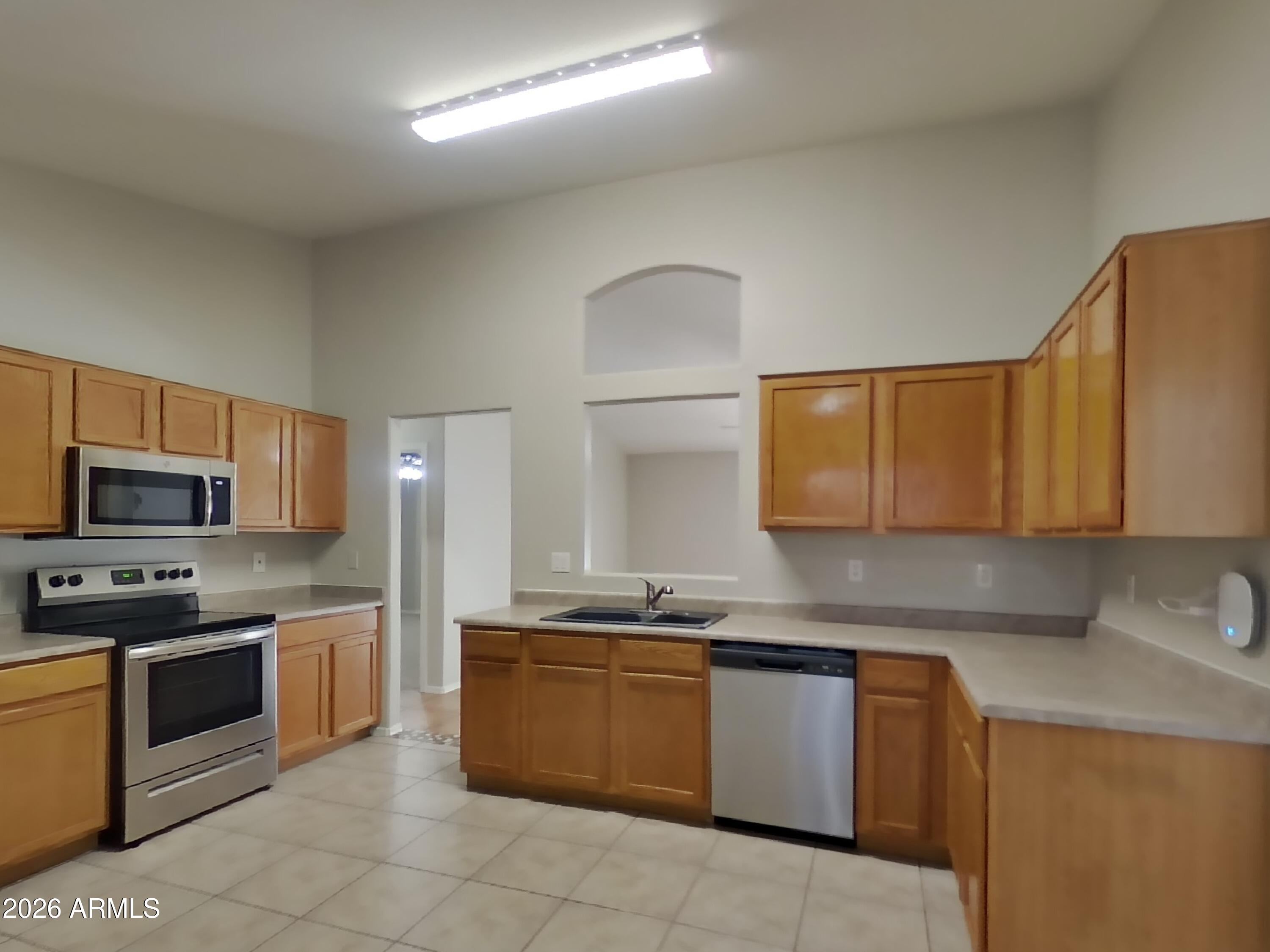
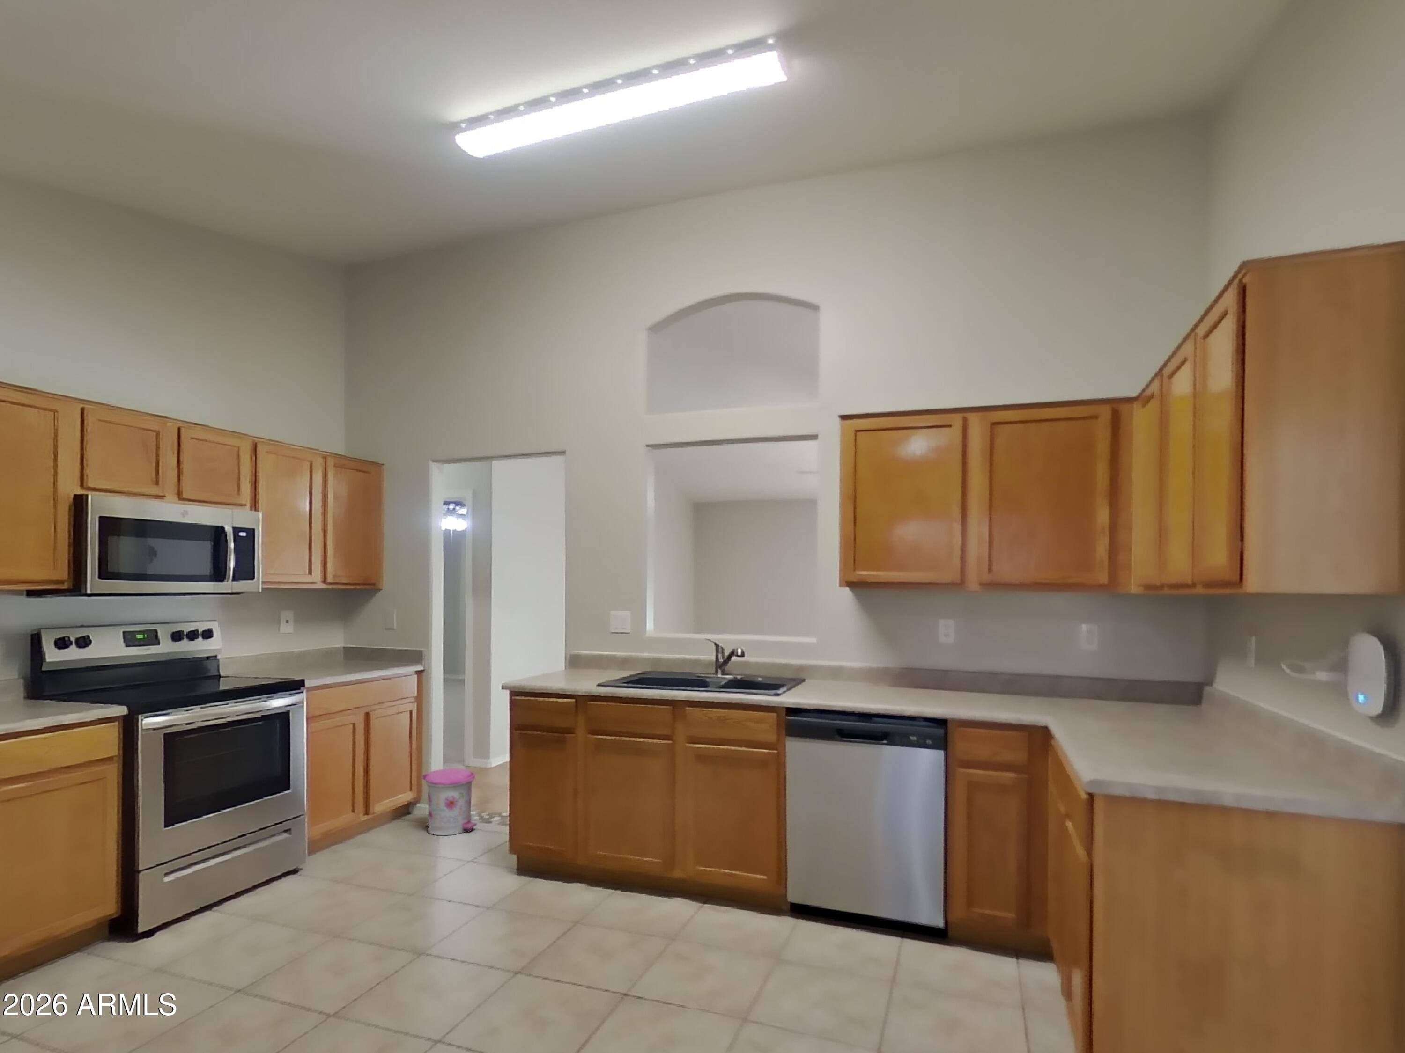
+ trash can (449, 800)
